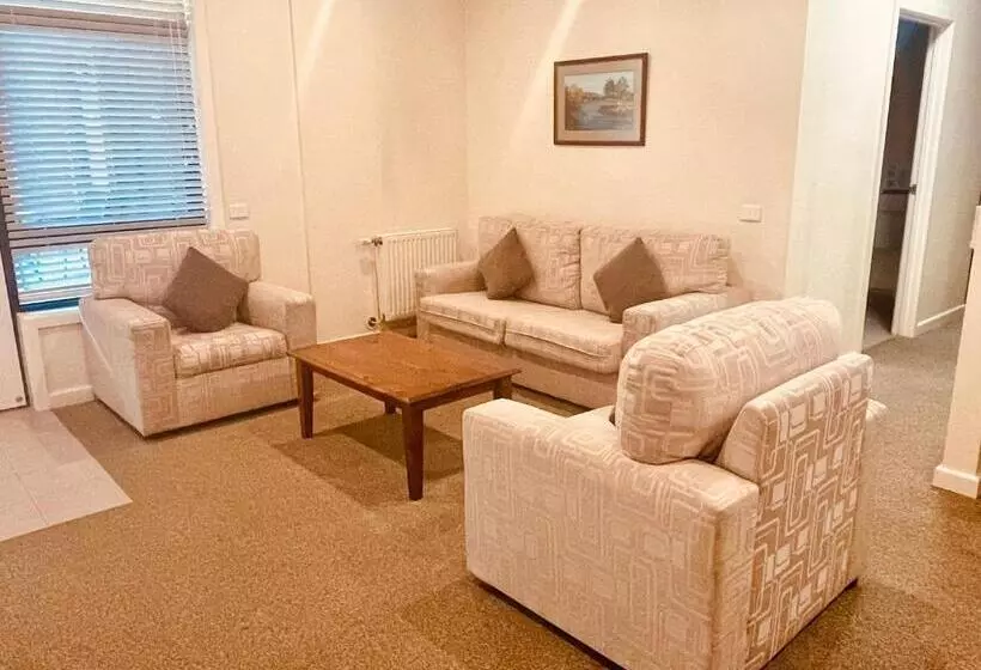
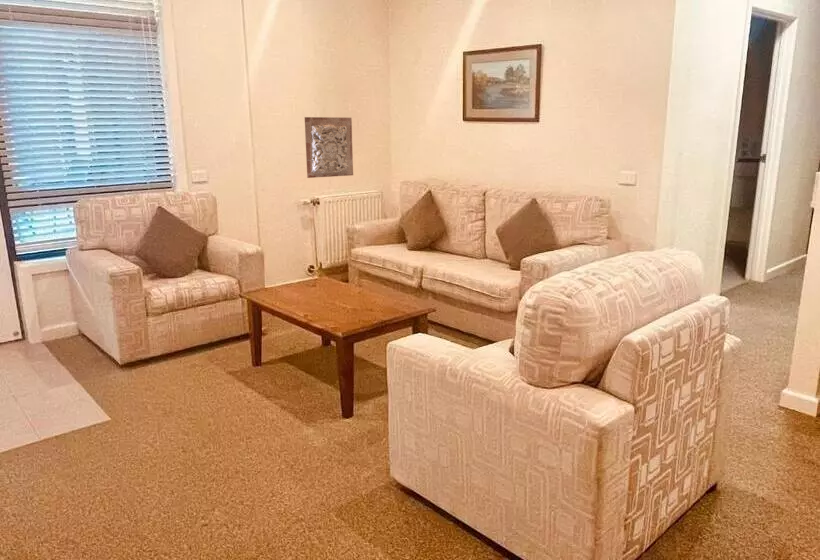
+ stone relief (330, 147)
